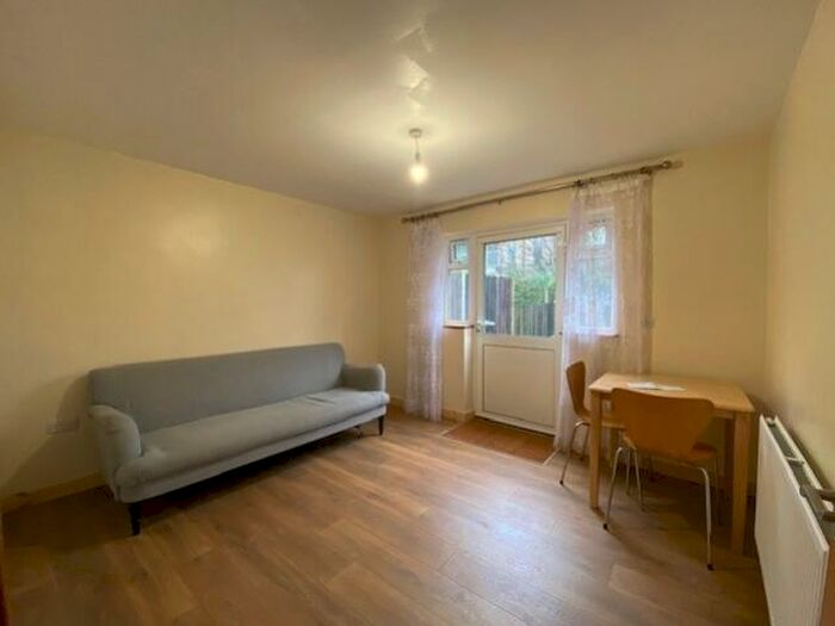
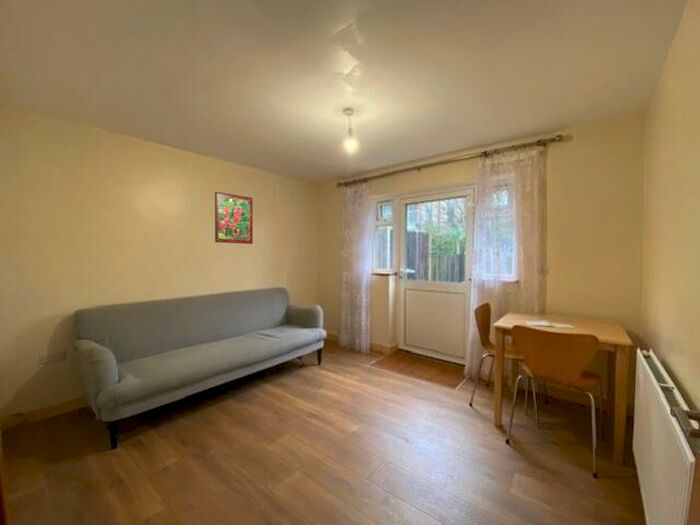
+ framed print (234, 219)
